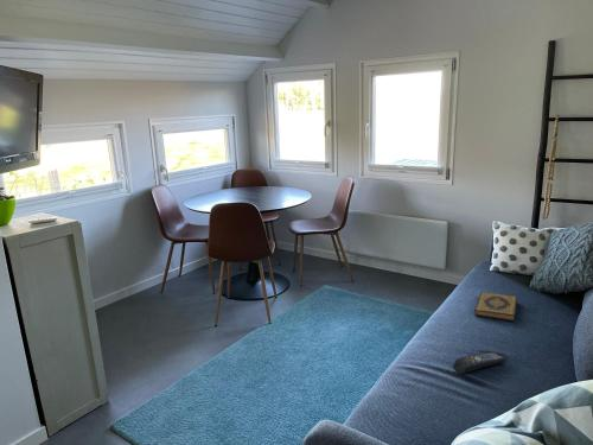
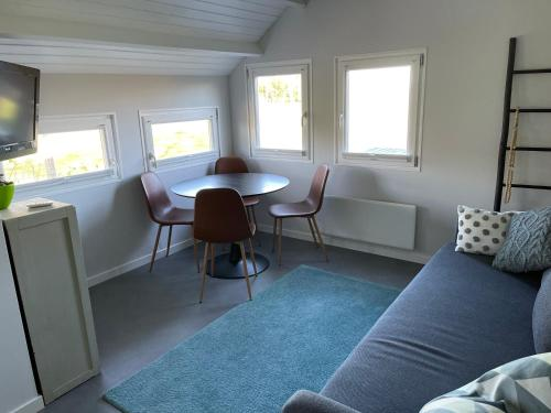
- hardback book (496, 305)
- remote control (479, 361)
